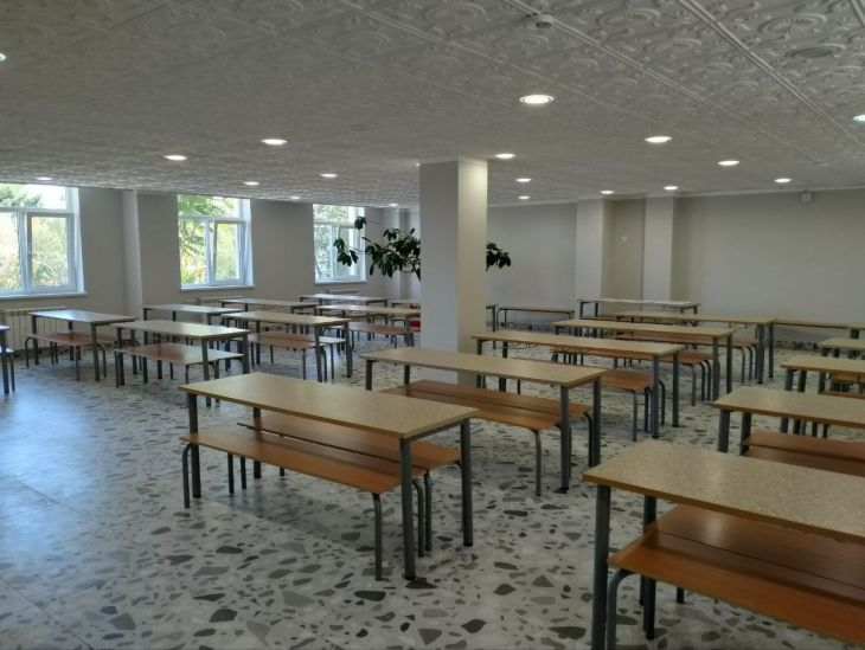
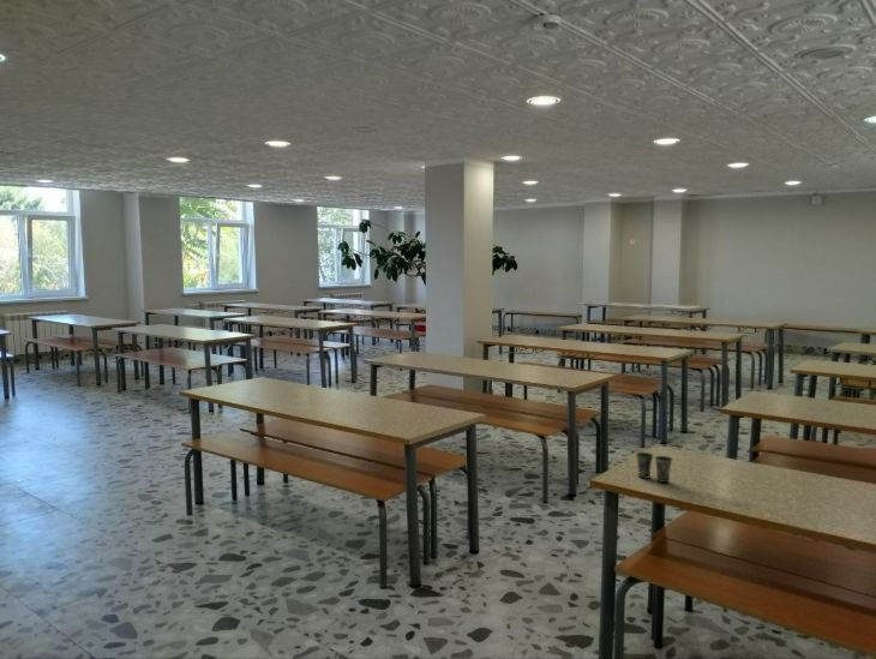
+ cup (656, 467)
